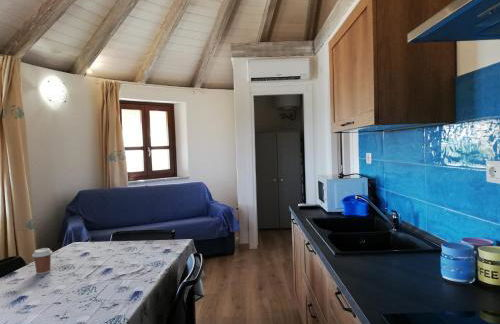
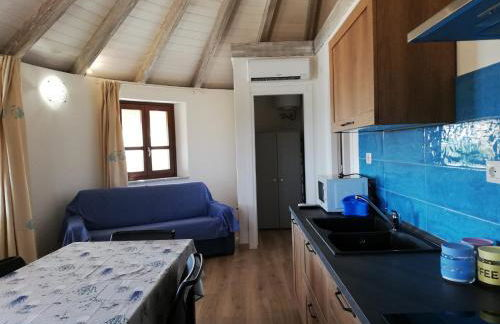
- coffee cup (42, 261)
